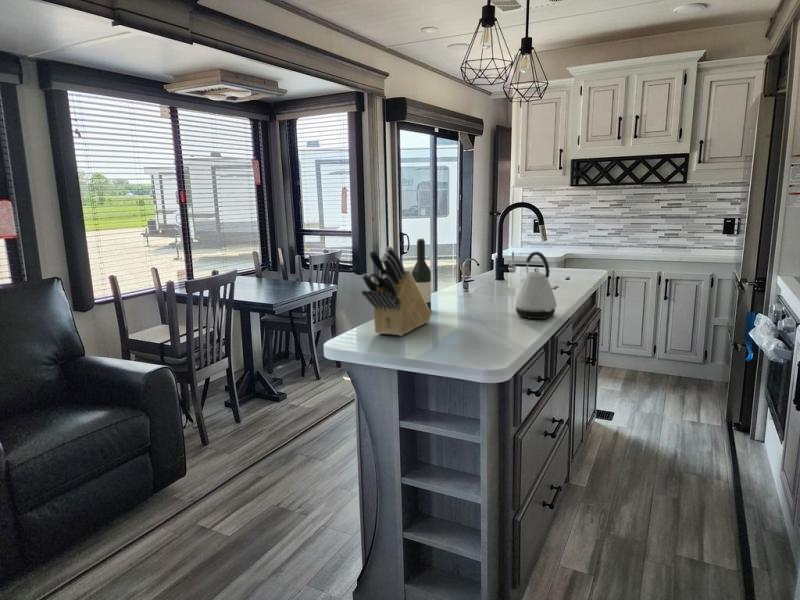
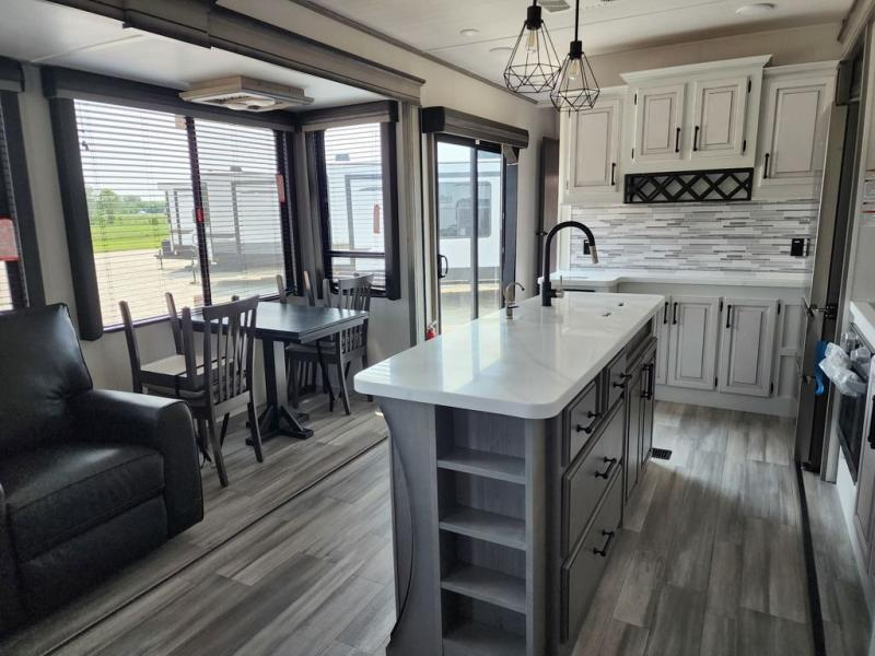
- wine bottle (421, 275)
- knife block (397, 287)
- kettle (535, 283)
